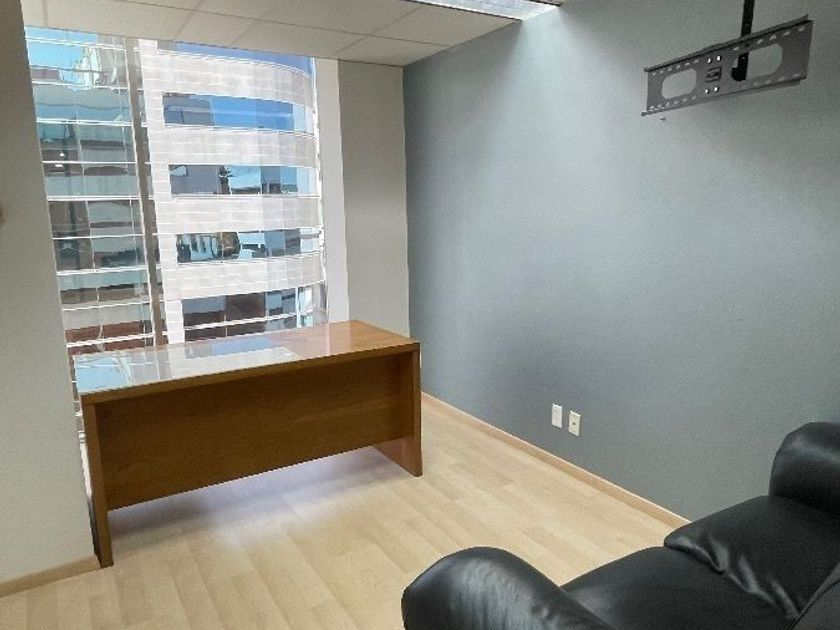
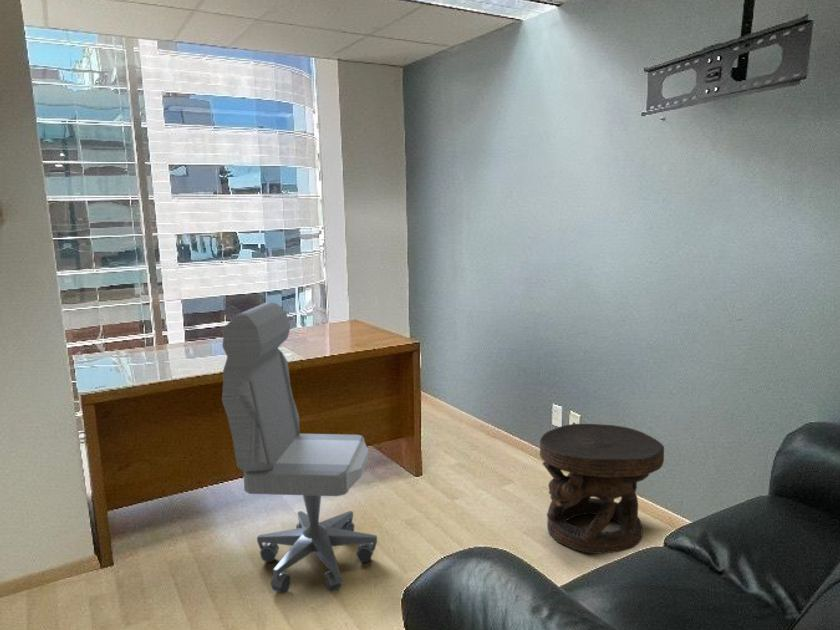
+ office chair (308, 439)
+ side table (595, 484)
